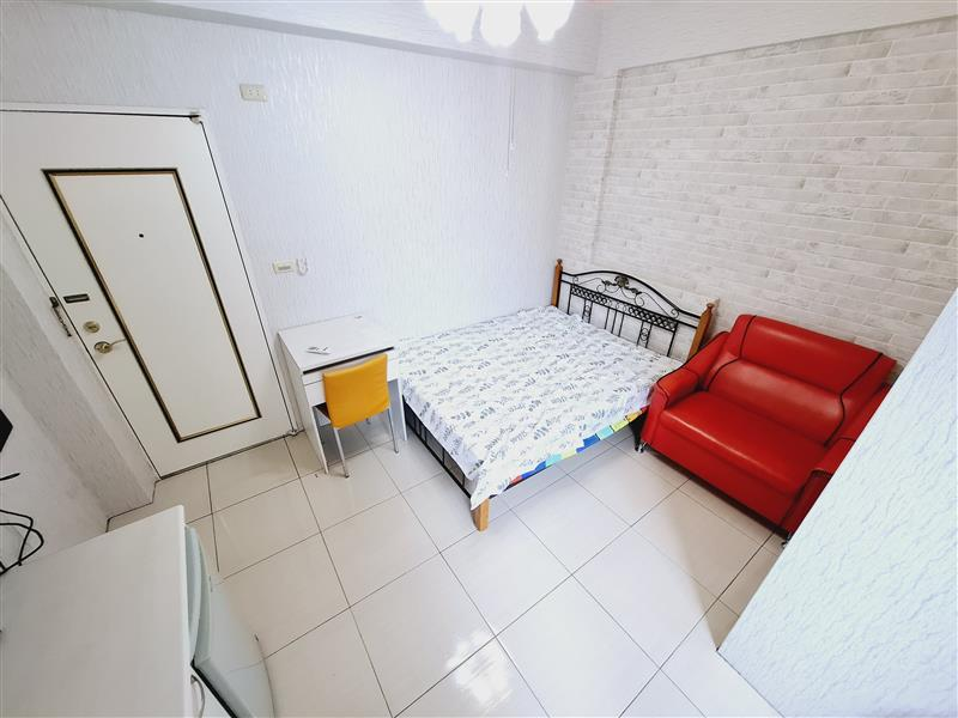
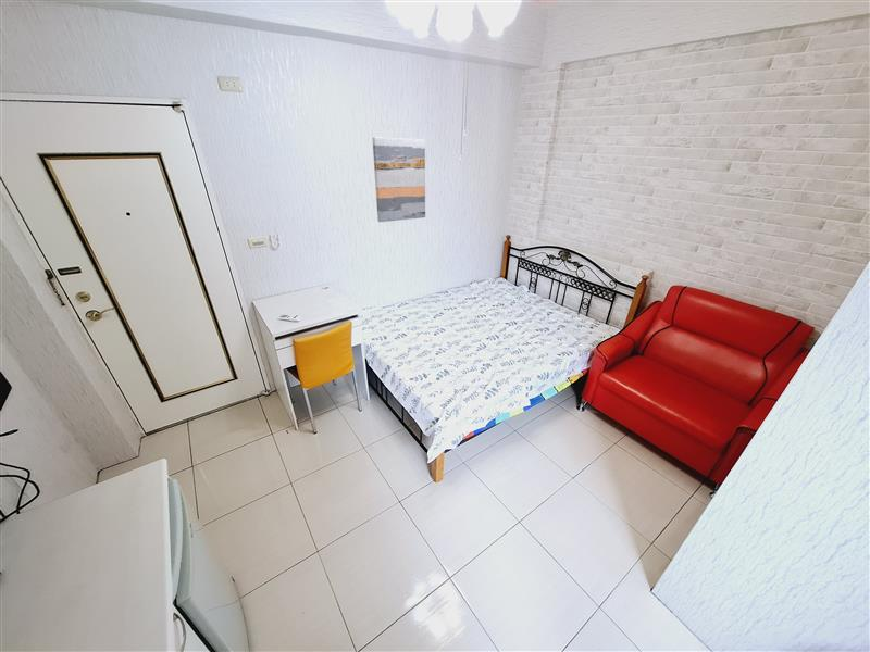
+ wall art (400, 180)
